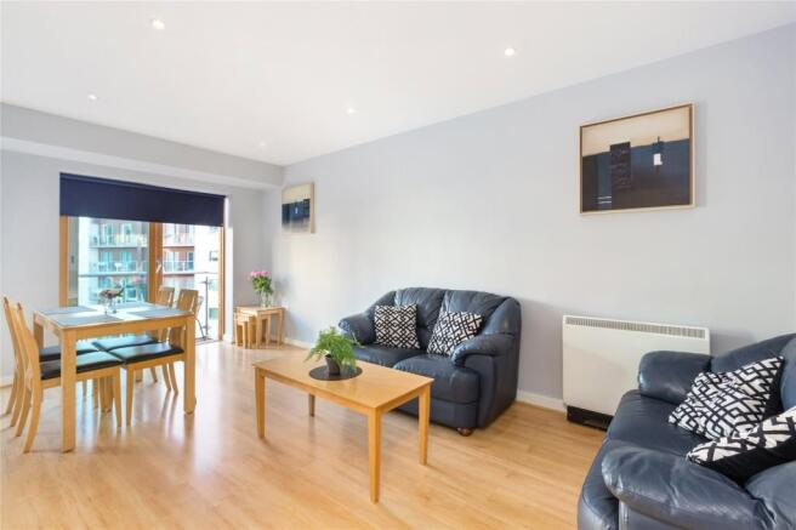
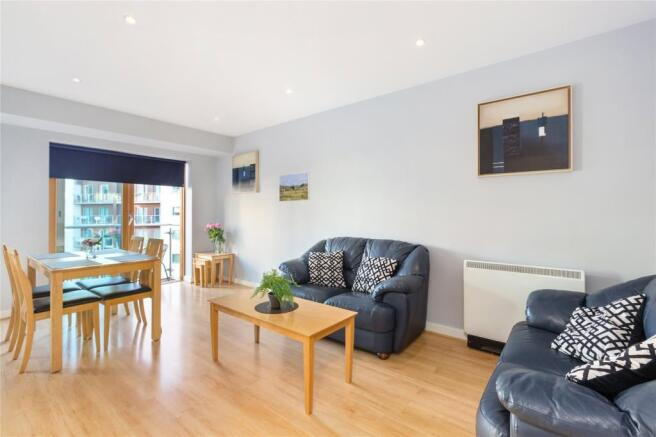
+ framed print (293, 187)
